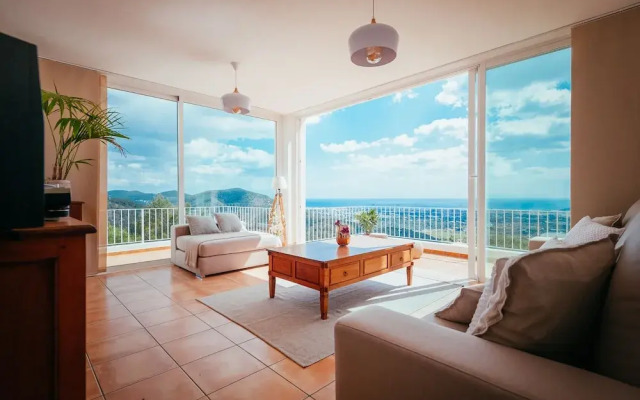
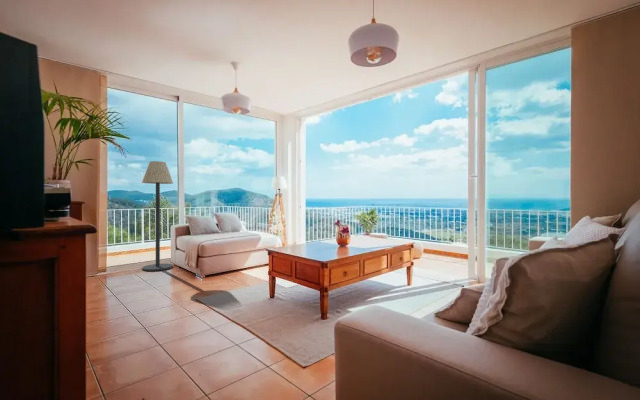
+ floor lamp (157, 214)
